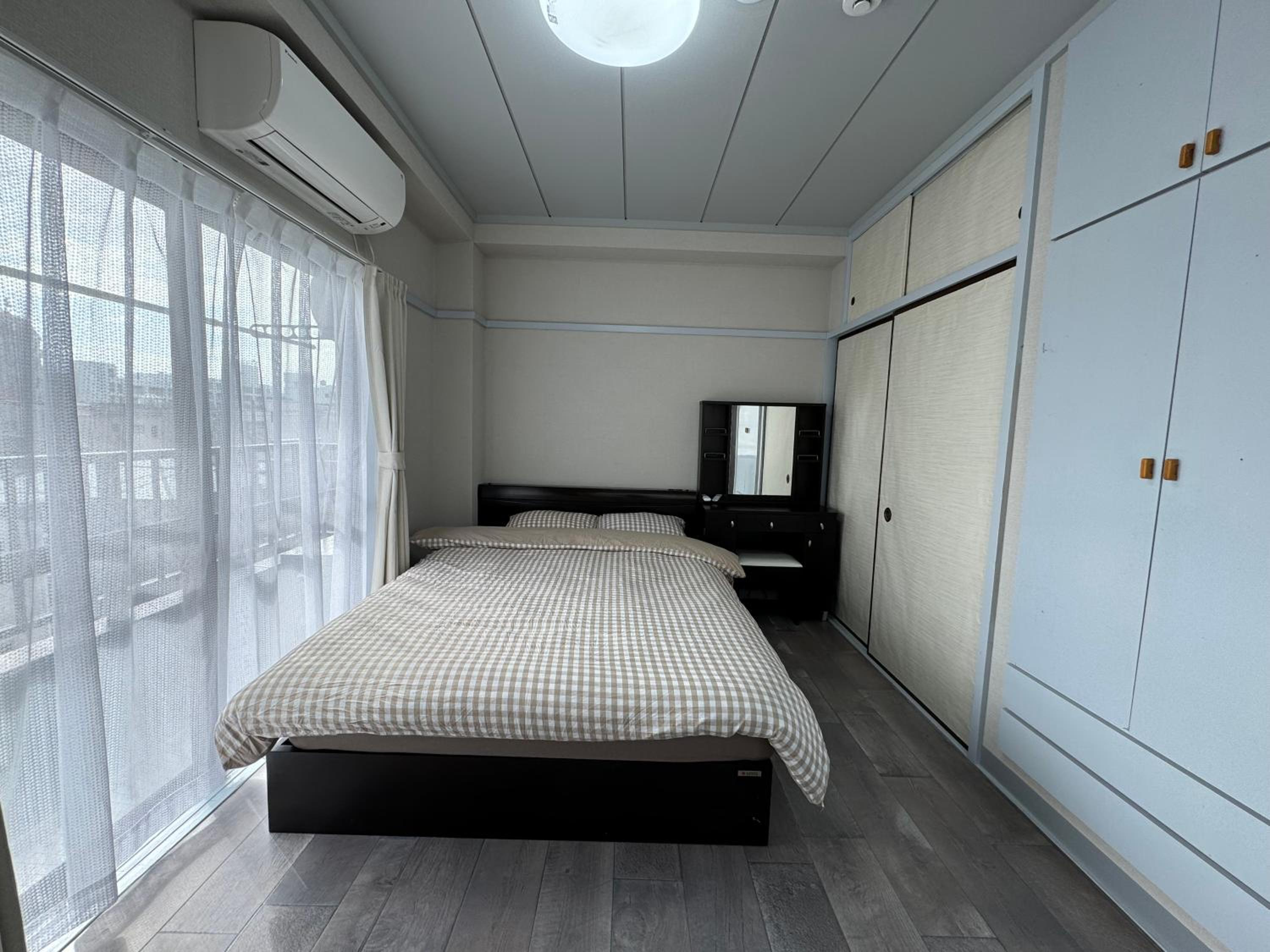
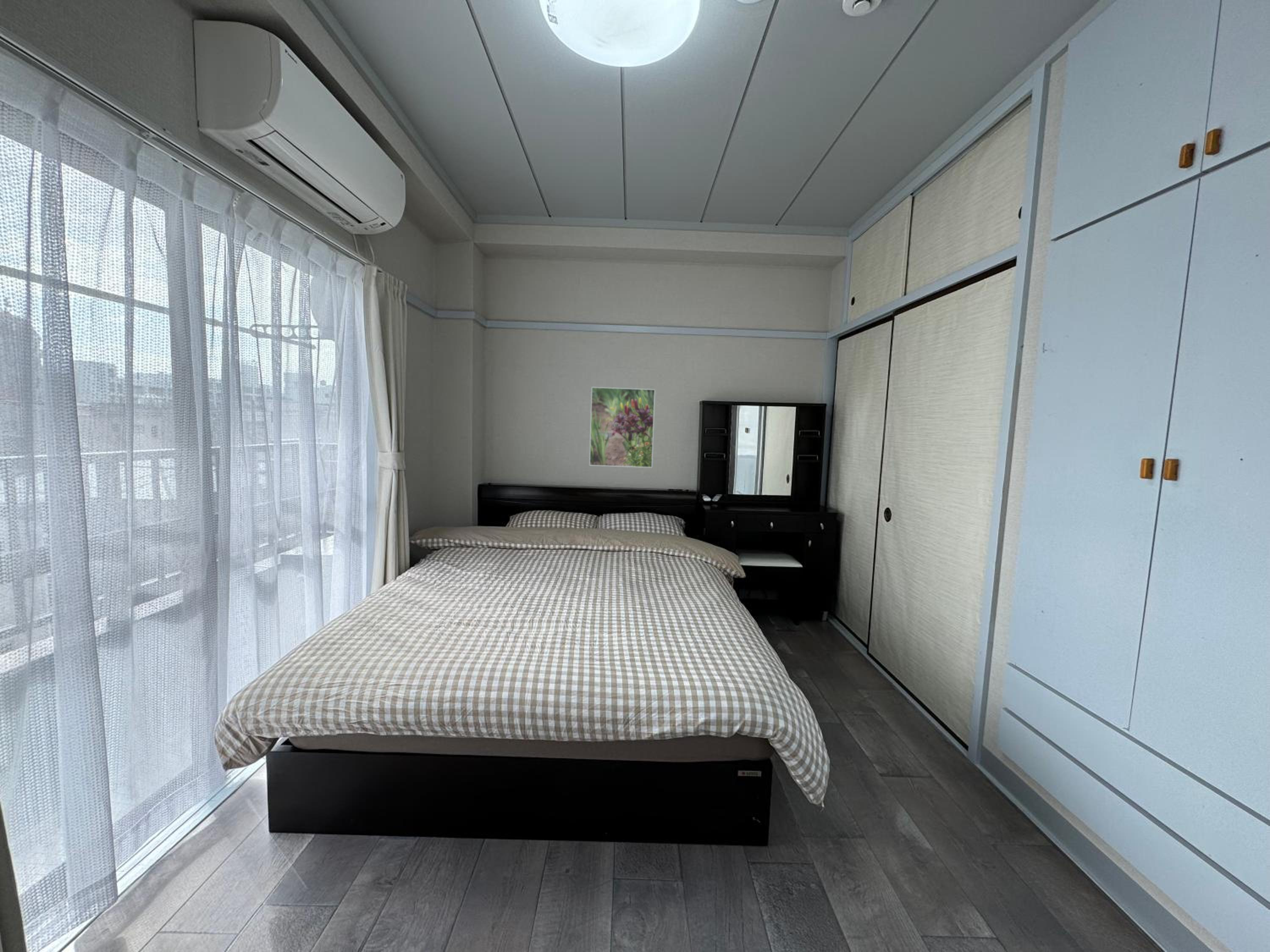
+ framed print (622, 427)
